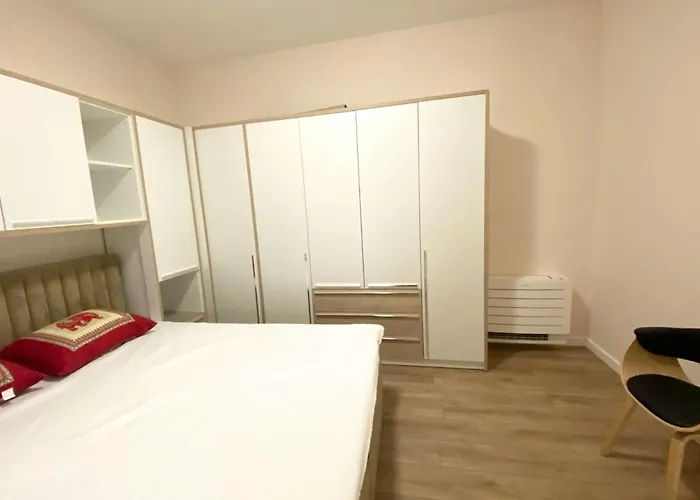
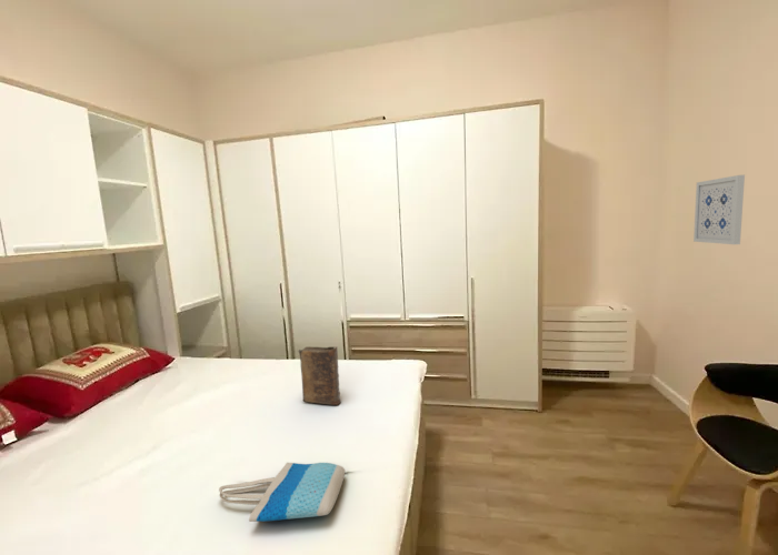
+ book (319, 374)
+ tote bag (279, 486)
+ wall art (716, 211)
